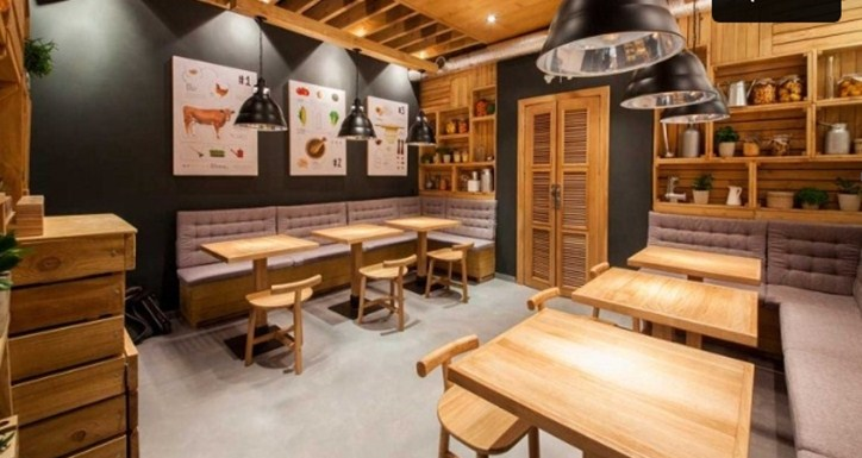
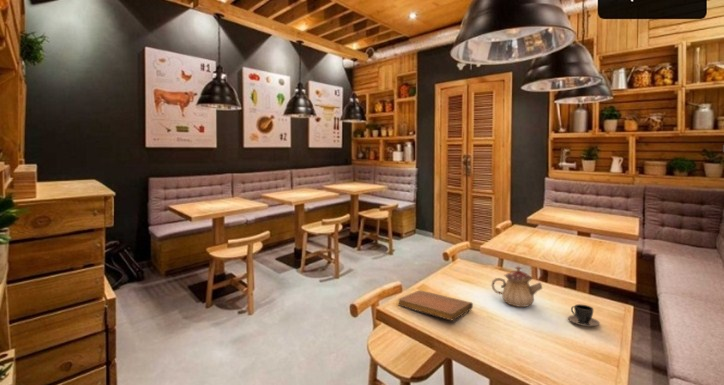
+ teapot (515, 284)
+ teacup (583, 314)
+ notebook (434, 303)
